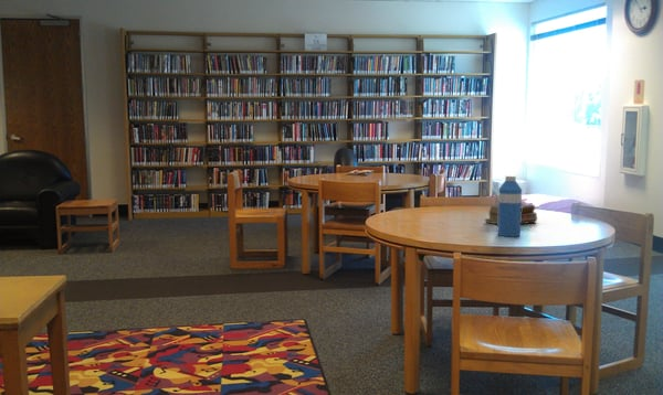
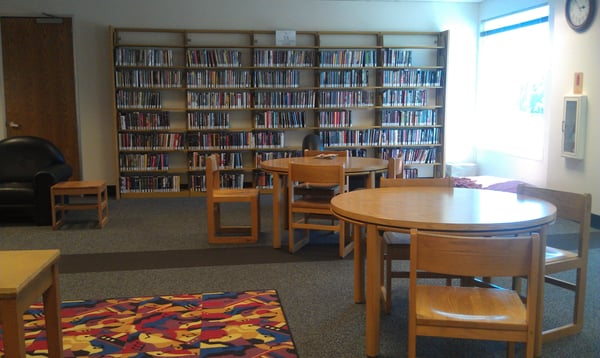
- books (520, 213)
- water bottle (509, 205)
